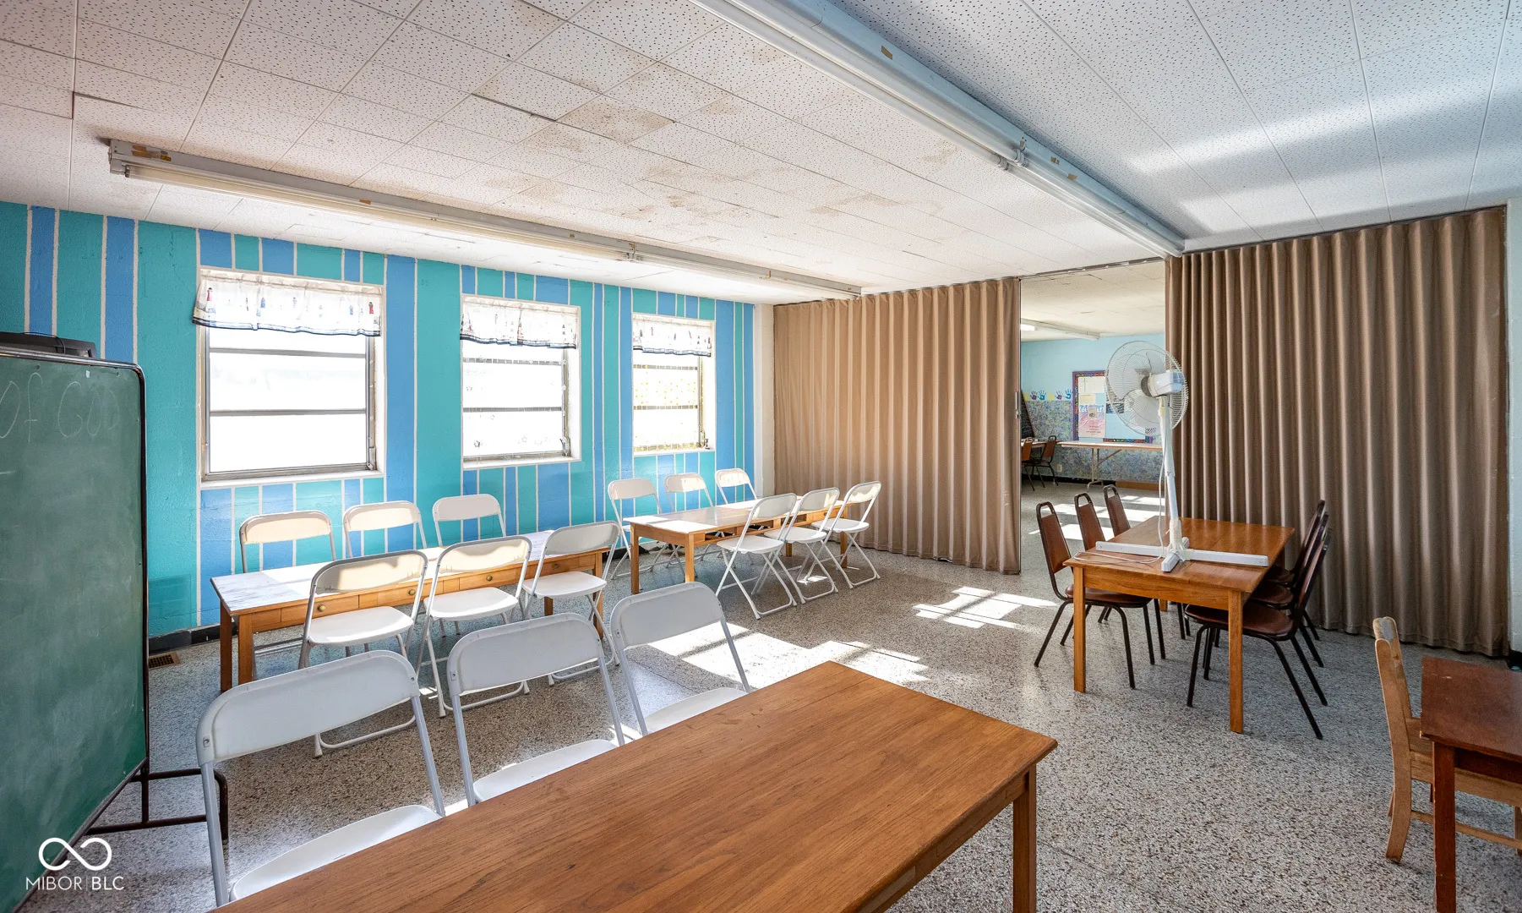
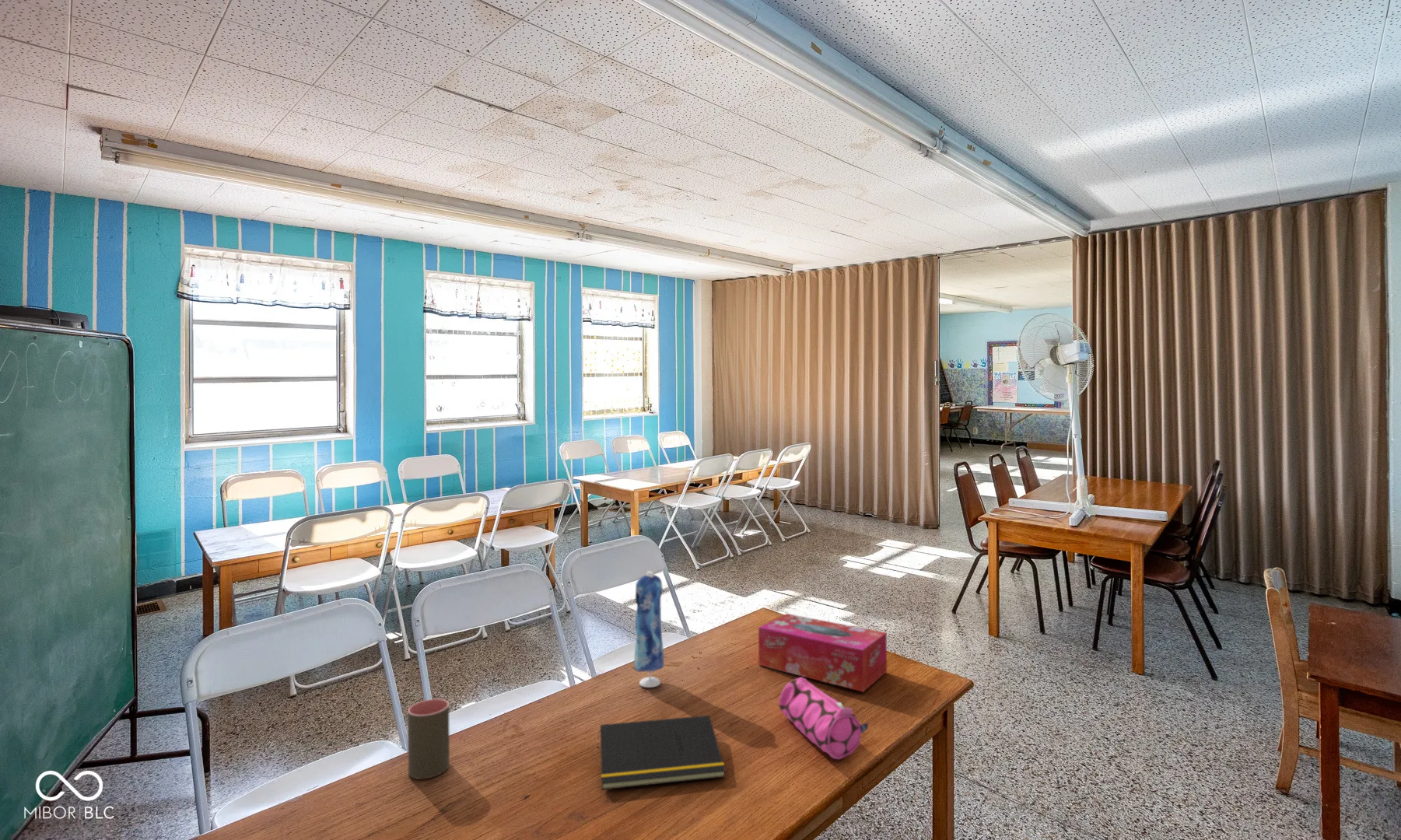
+ pencil case (818, 712)
+ tissue box (821, 649)
+ dress (648, 626)
+ notepad (660, 749)
+ cup (429, 737)
